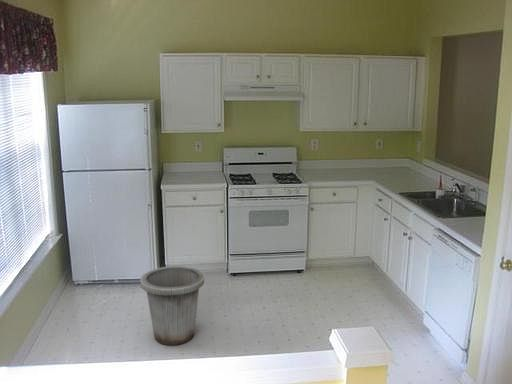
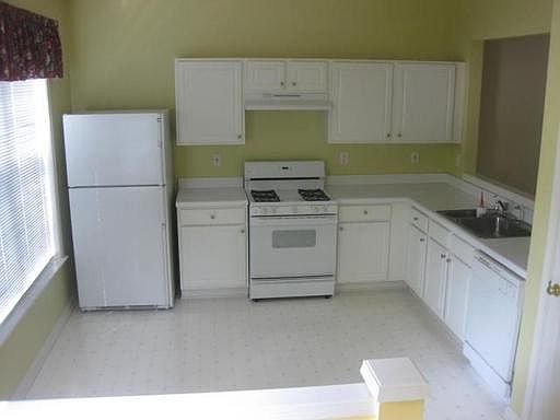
- trash can (173, 306)
